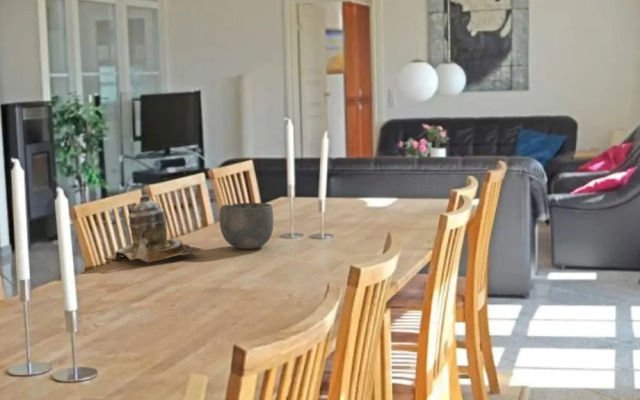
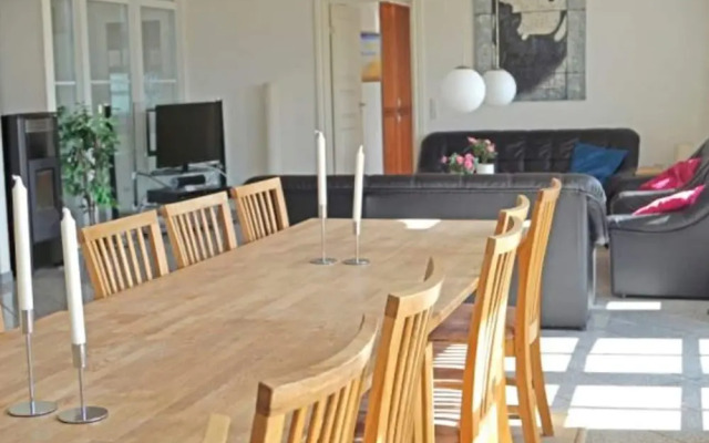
- teapot (152, 225)
- bowl (246, 226)
